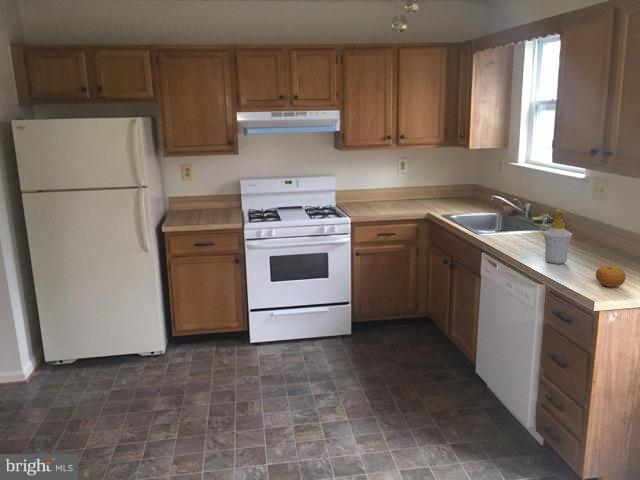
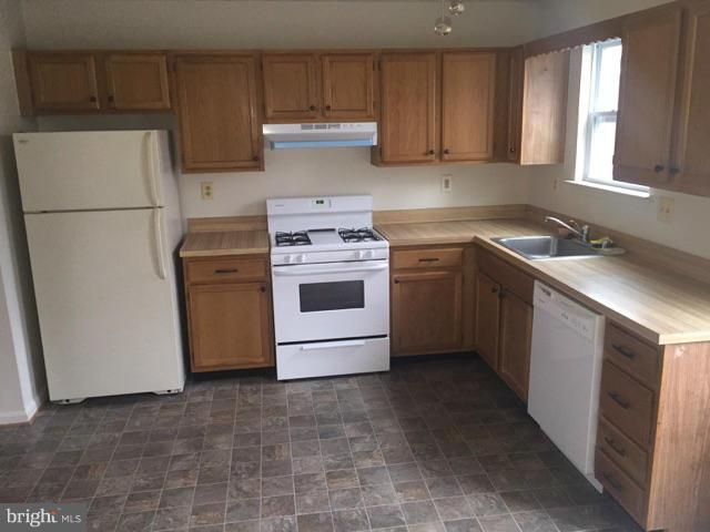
- soap bottle (557, 236)
- fruit (610, 276)
